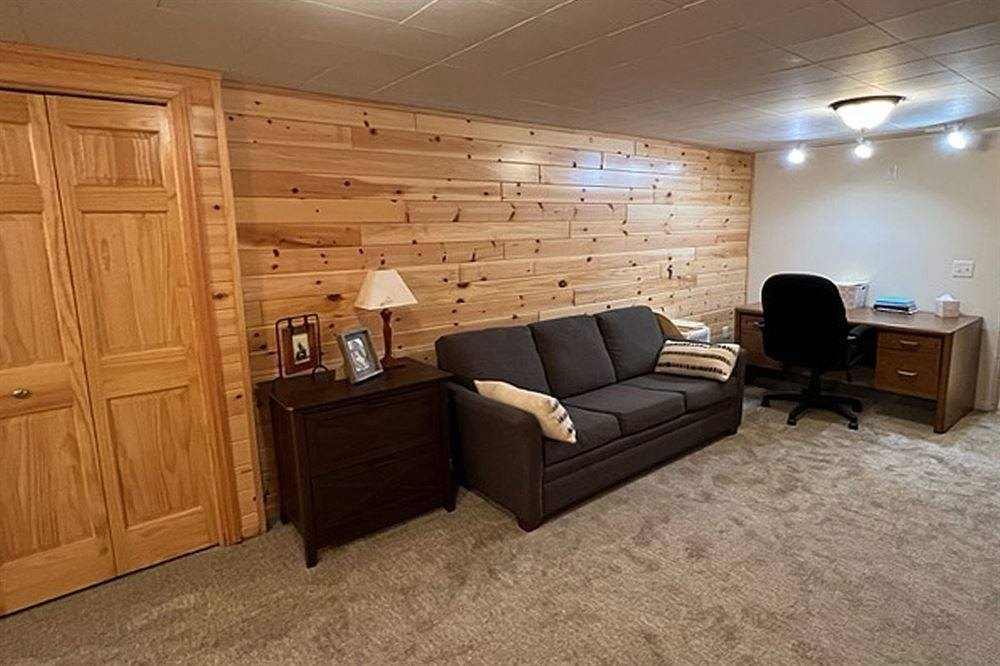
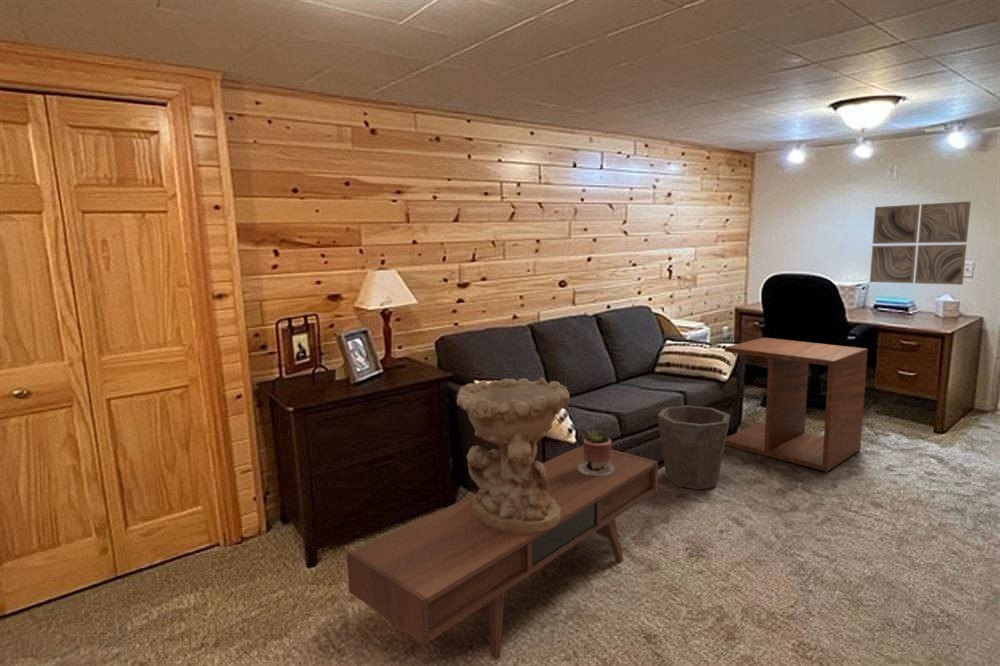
+ coffee table (527, 542)
+ wall art (918, 245)
+ succulent planter (596, 449)
+ waste bin (693, 447)
+ decorative bowl (514, 448)
+ side table (791, 398)
